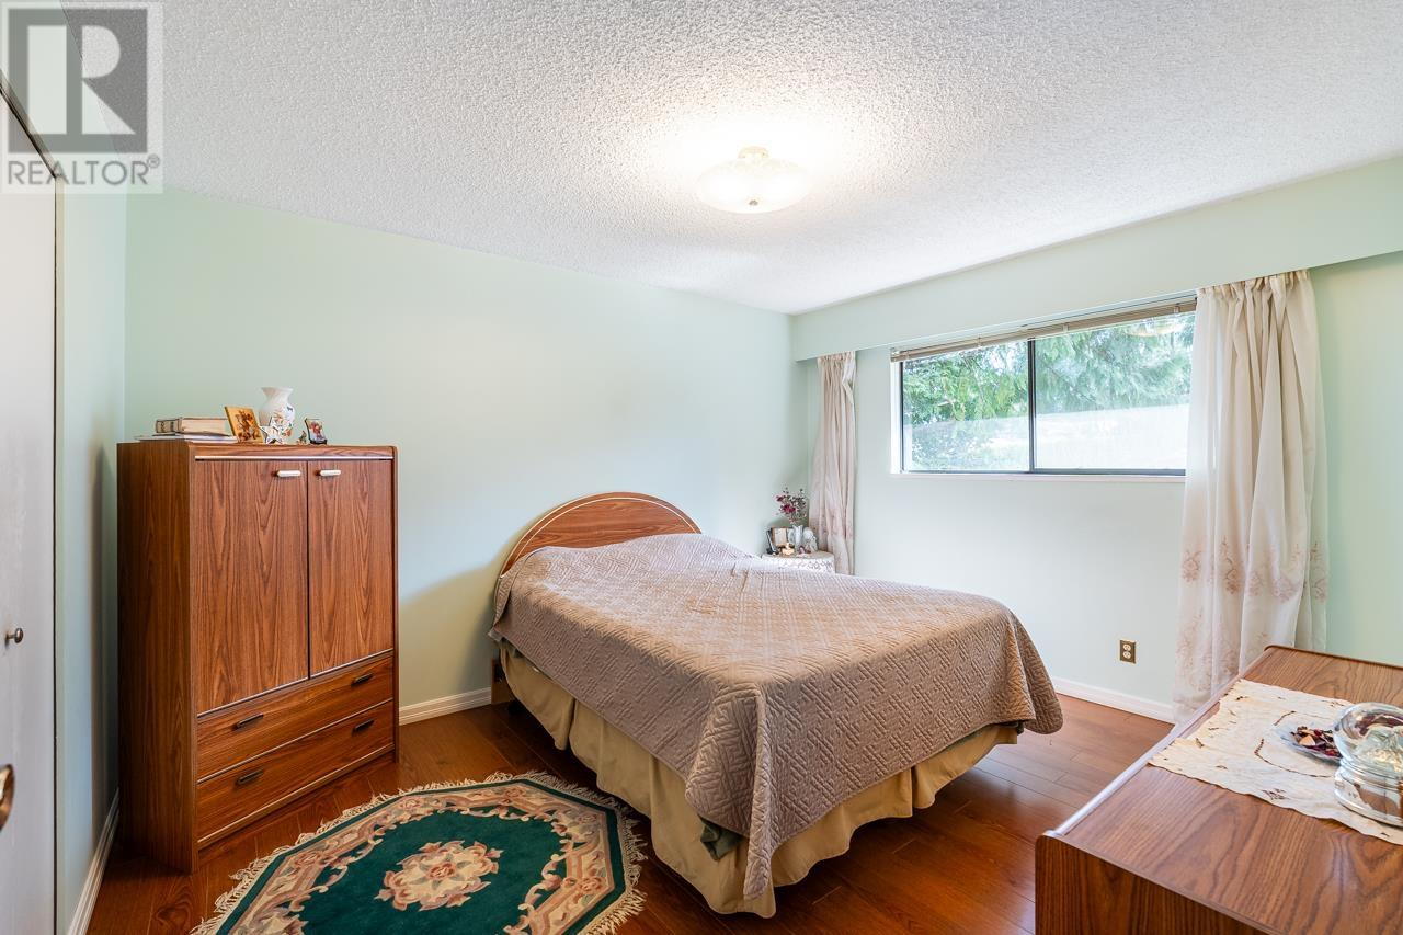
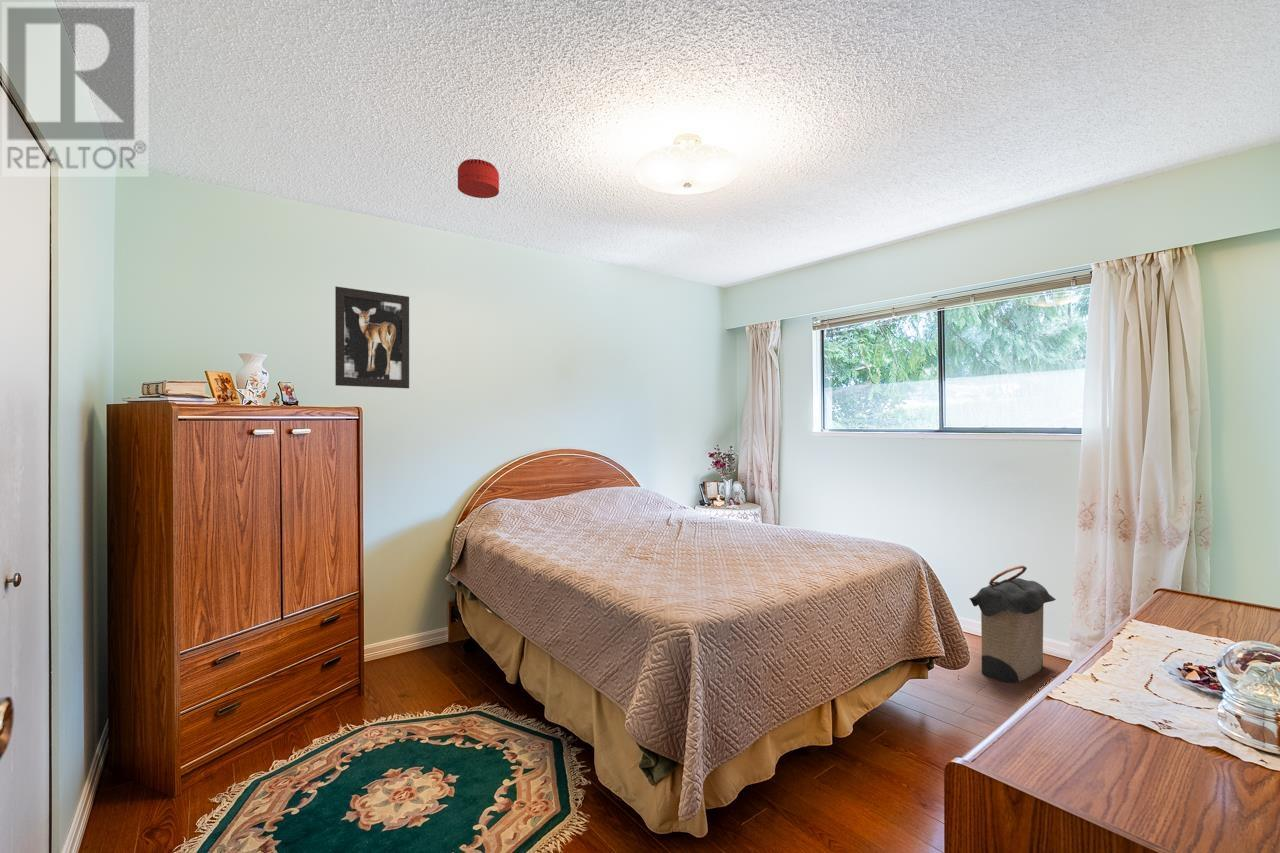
+ smoke detector (478, 178)
+ wall art (373, 339)
+ laundry hamper (1010, 614)
